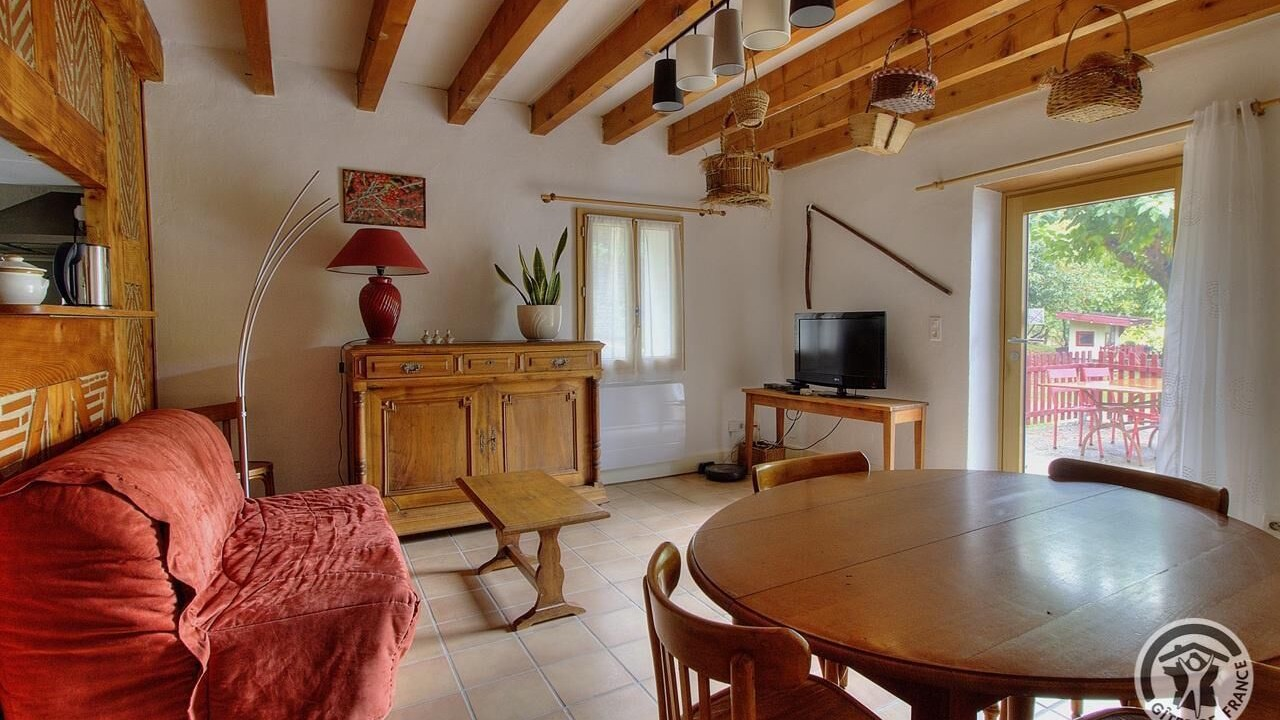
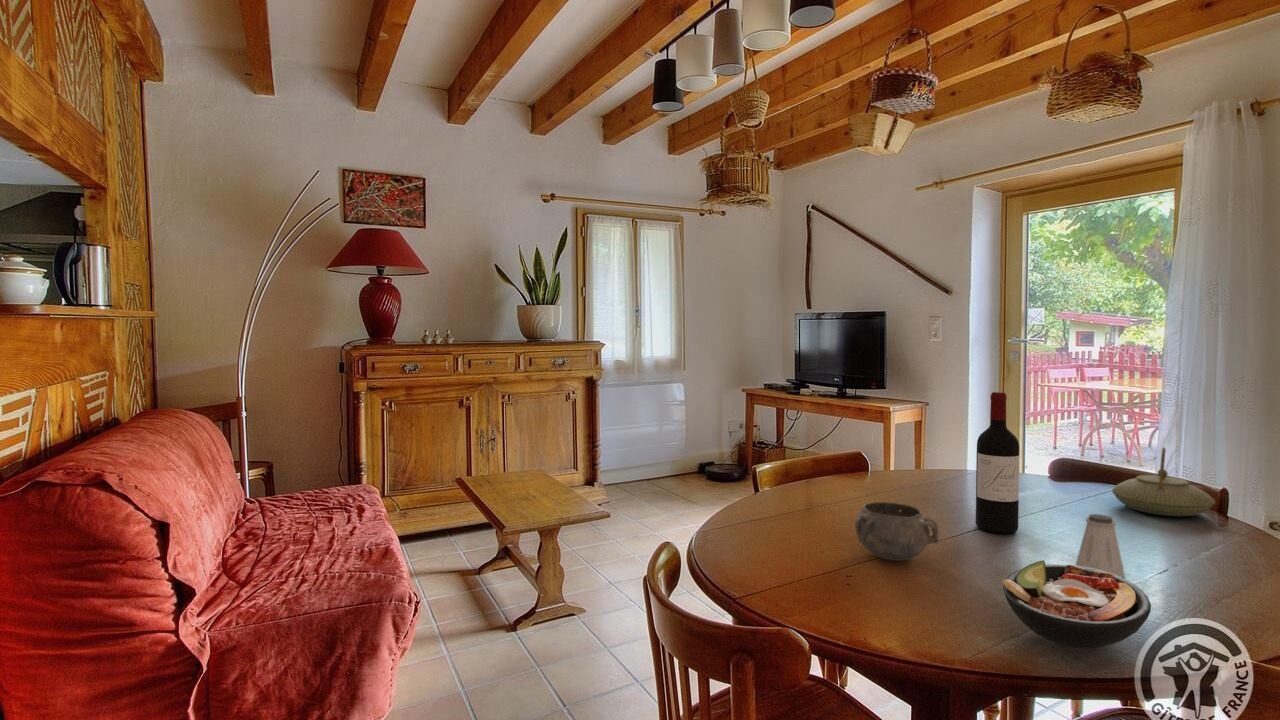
+ teapot (1162, 478)
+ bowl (1074, 606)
+ saltshaker (1100, 544)
+ decorative bowl (895, 531)
+ wine bottle (997, 460)
